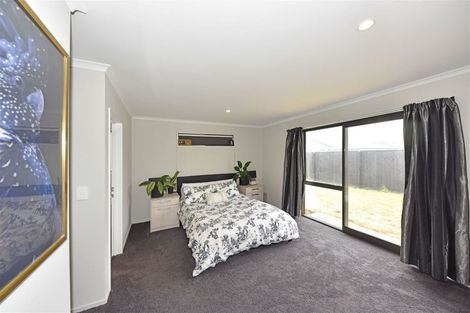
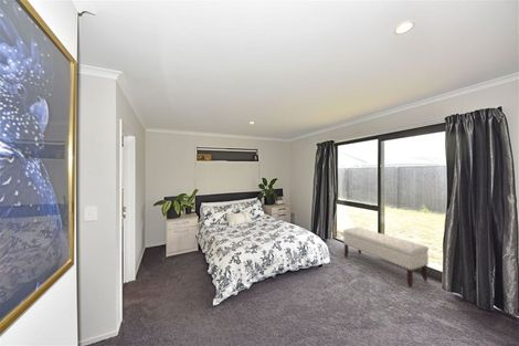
+ bench (380, 251)
